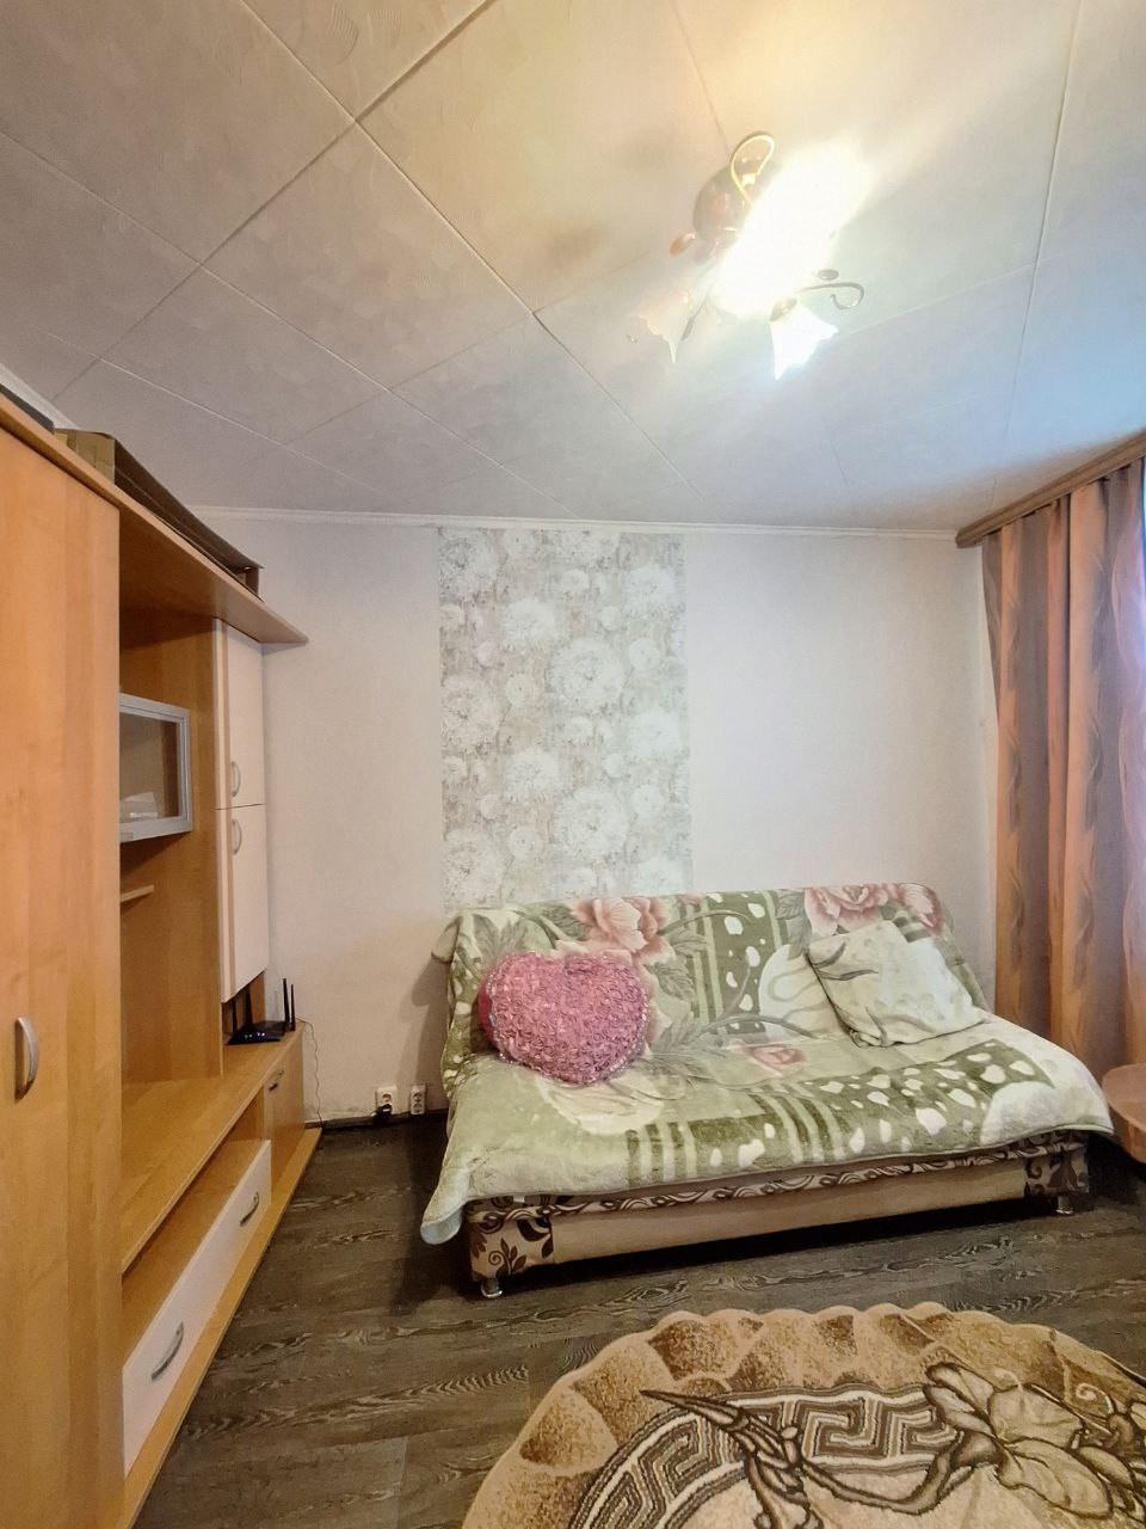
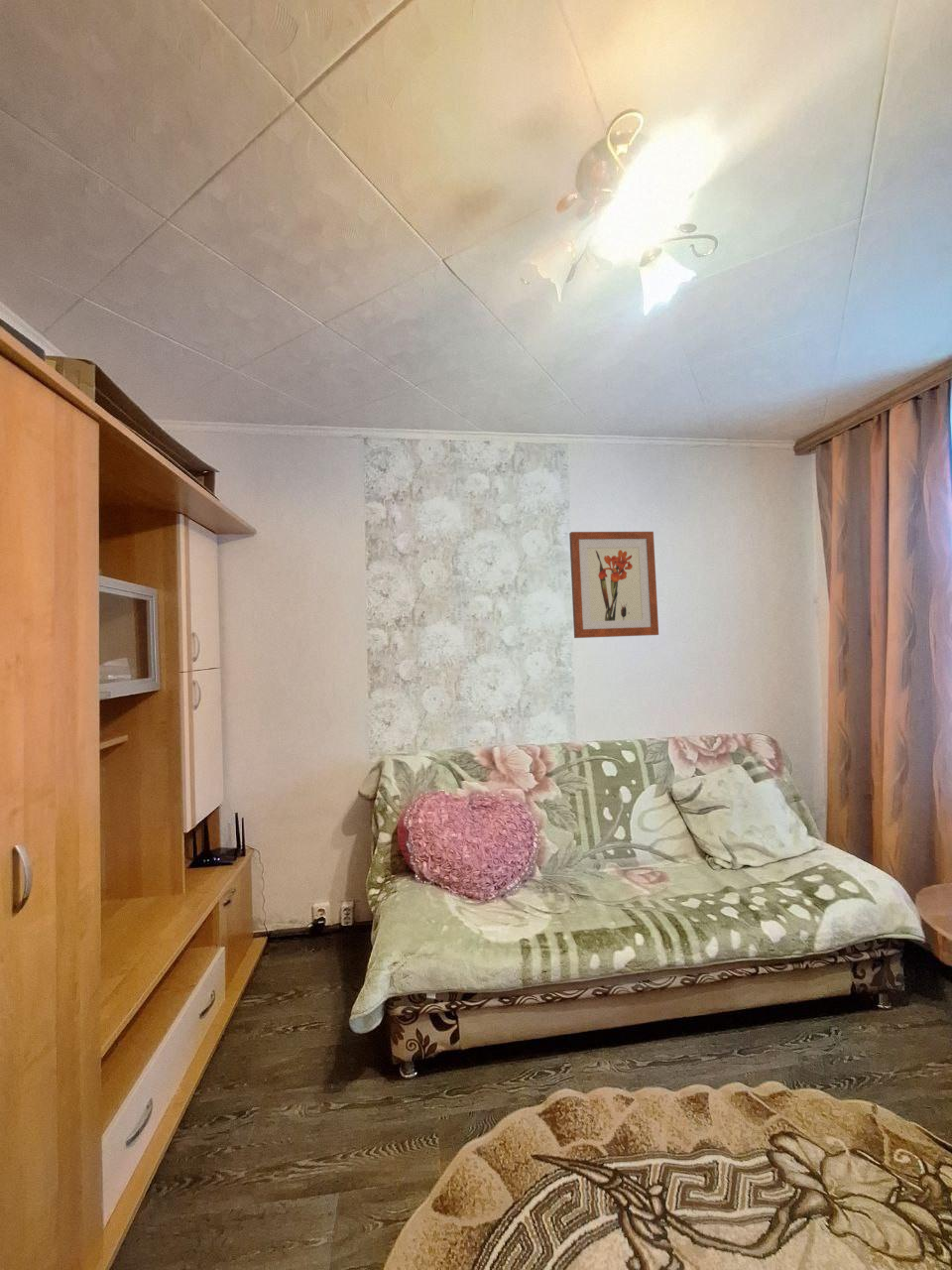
+ wall art (614, 583)
